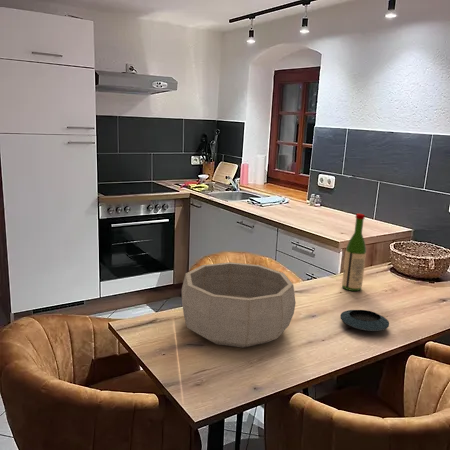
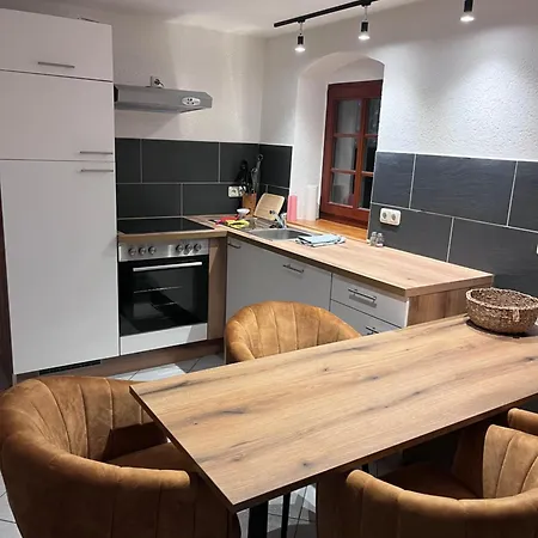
- decorative bowl (236, 303)
- wine bottle (355, 251)
- saucer (364, 318)
